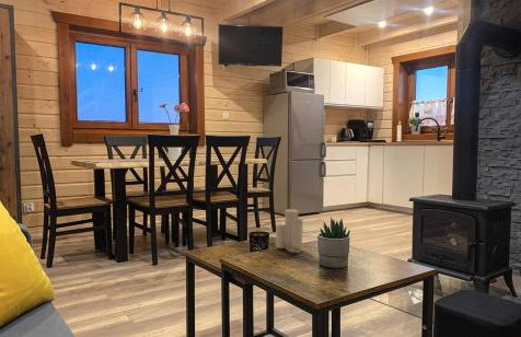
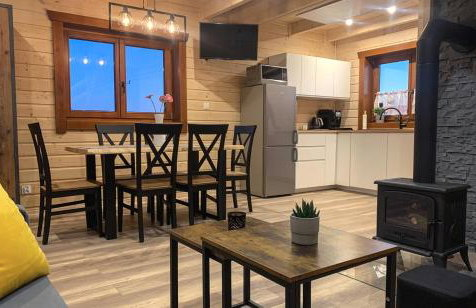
- candle (289, 228)
